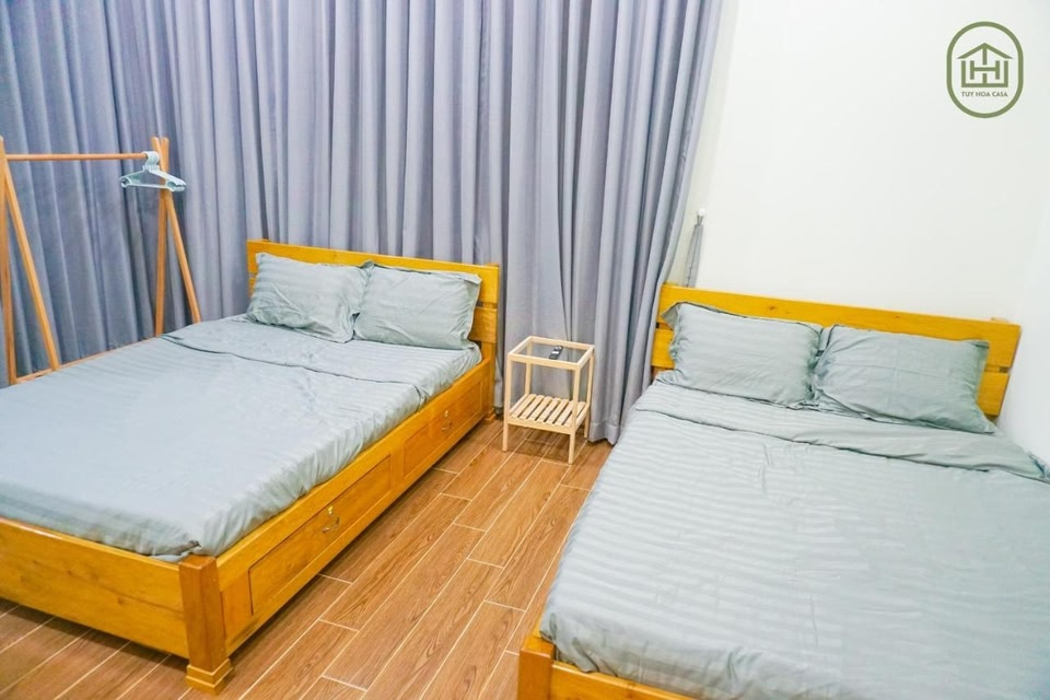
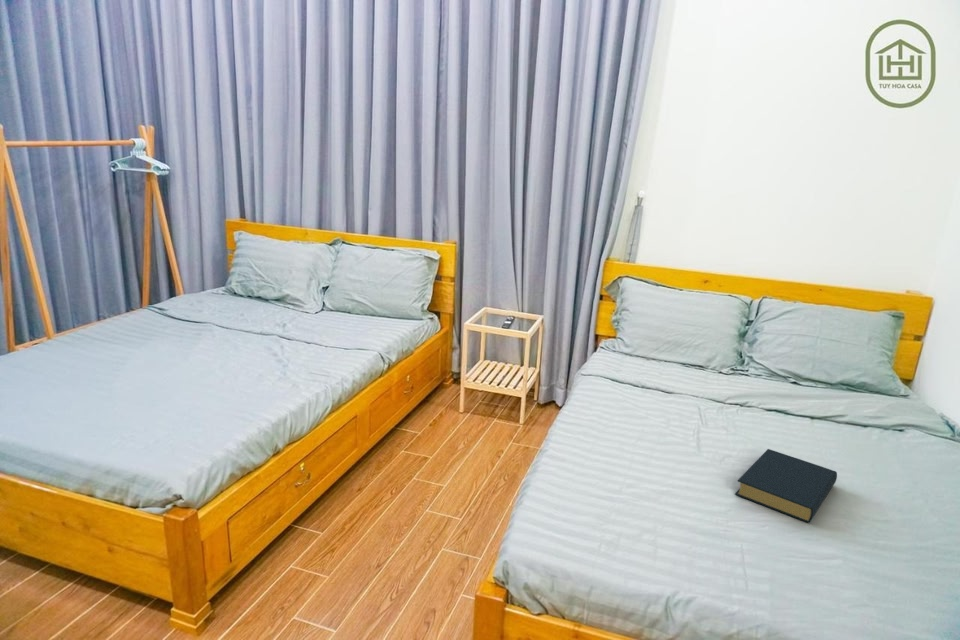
+ hardback book (787, 482)
